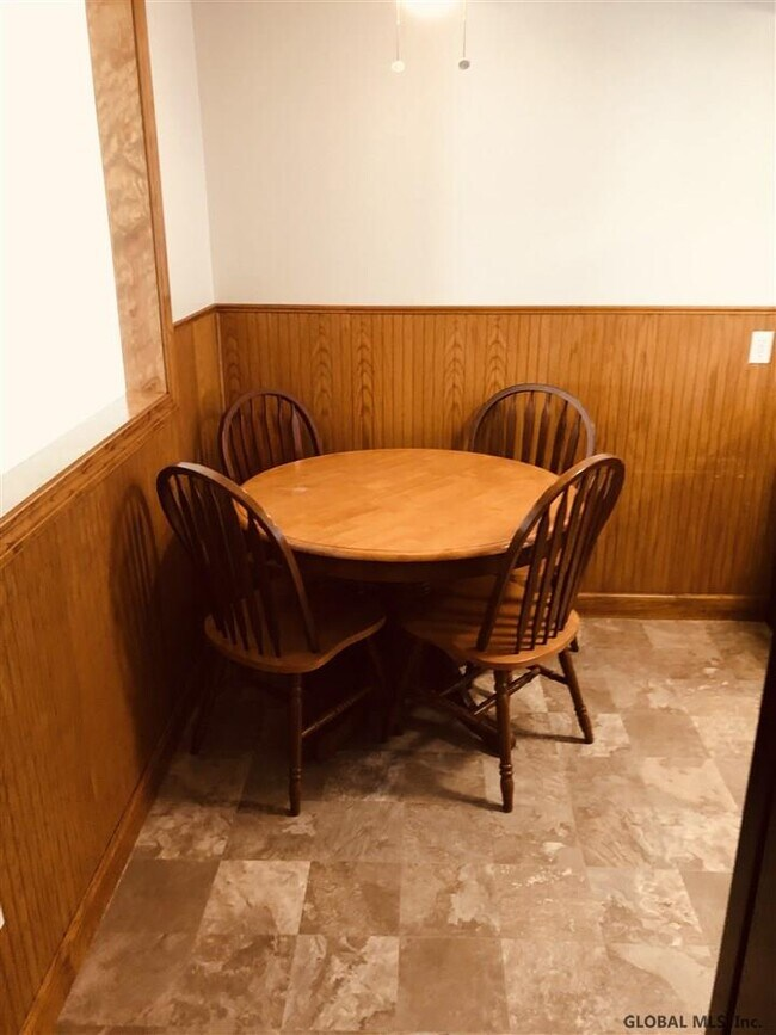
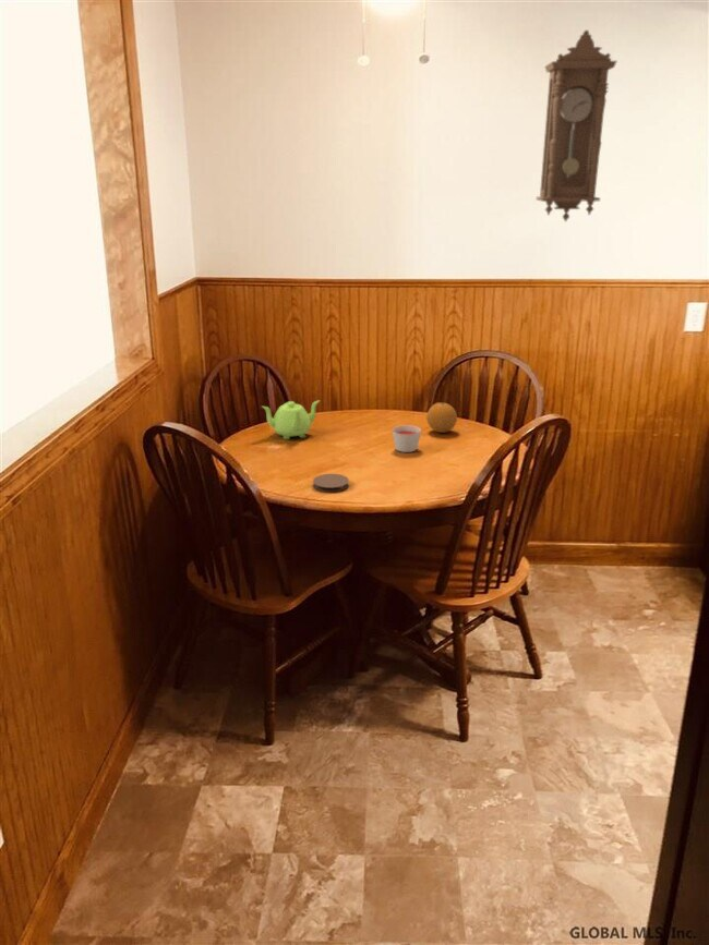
+ candle (406, 439)
+ pendulum clock (574, 131)
+ coaster (331, 482)
+ fruit (442, 417)
+ teapot (291, 419)
